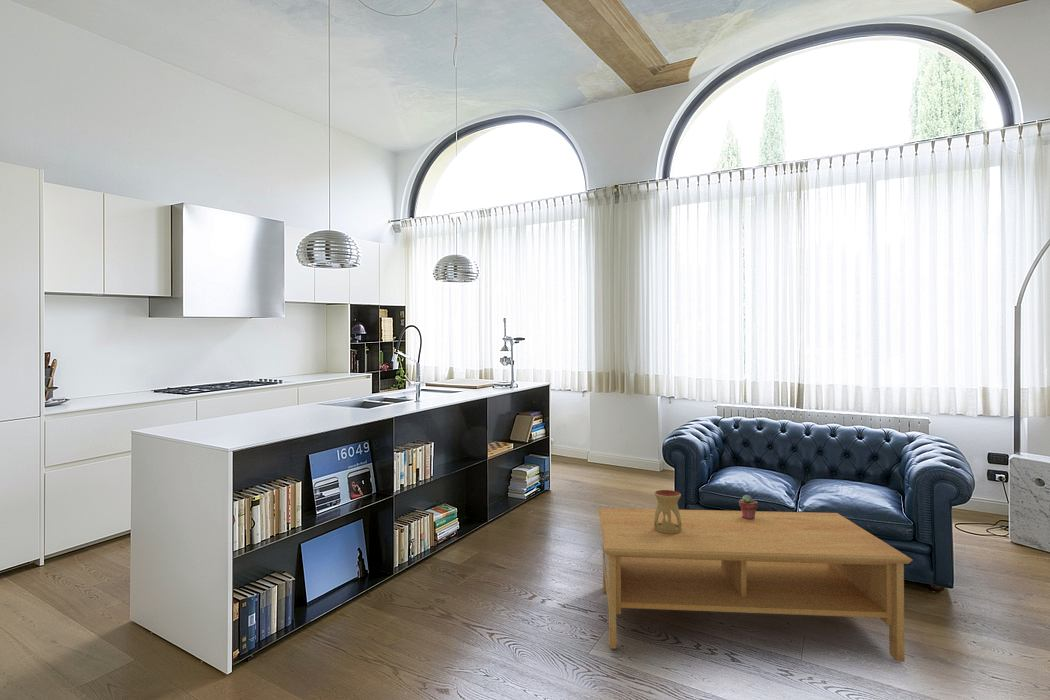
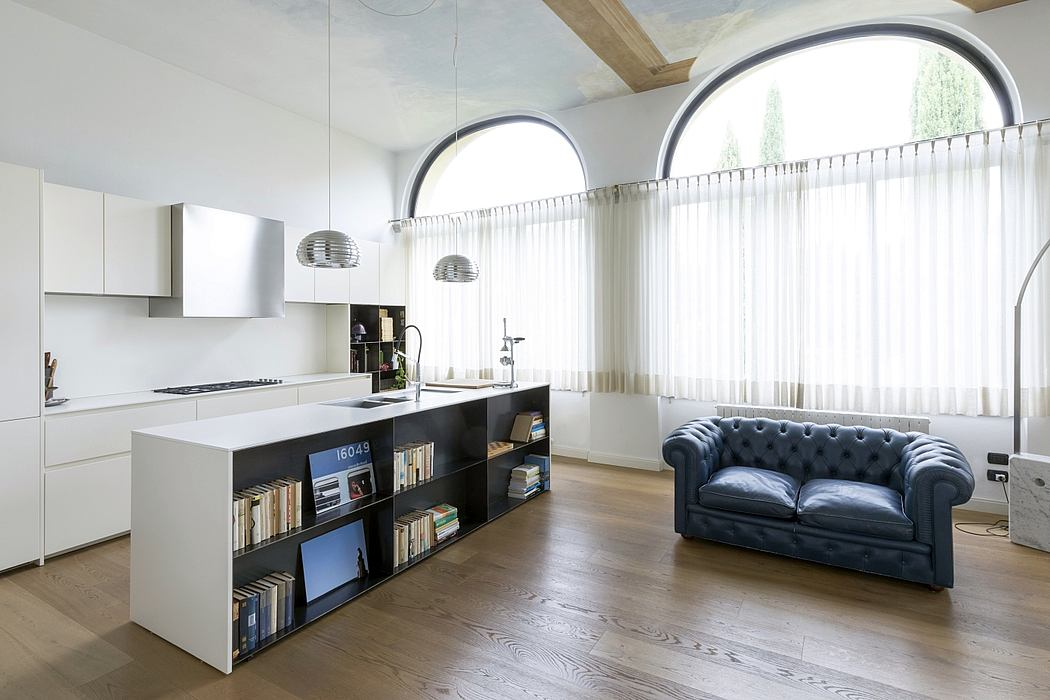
- potted succulent (748, 505)
- oil burner (667, 510)
- coffee table (733, 574)
